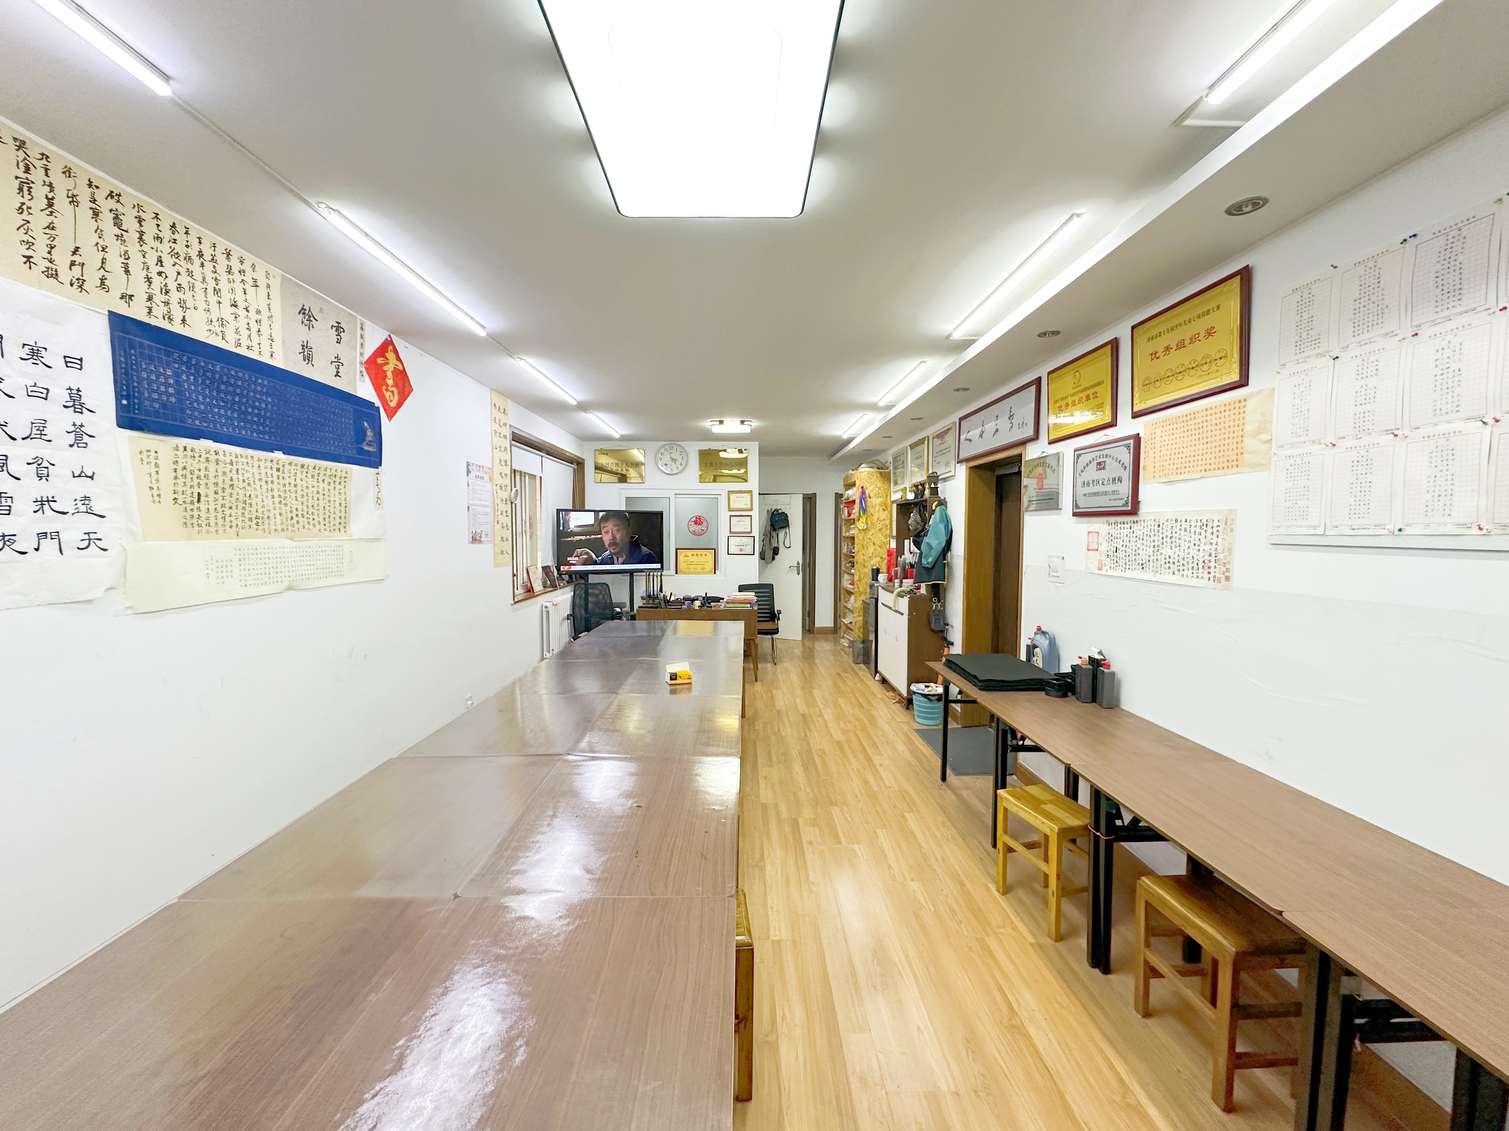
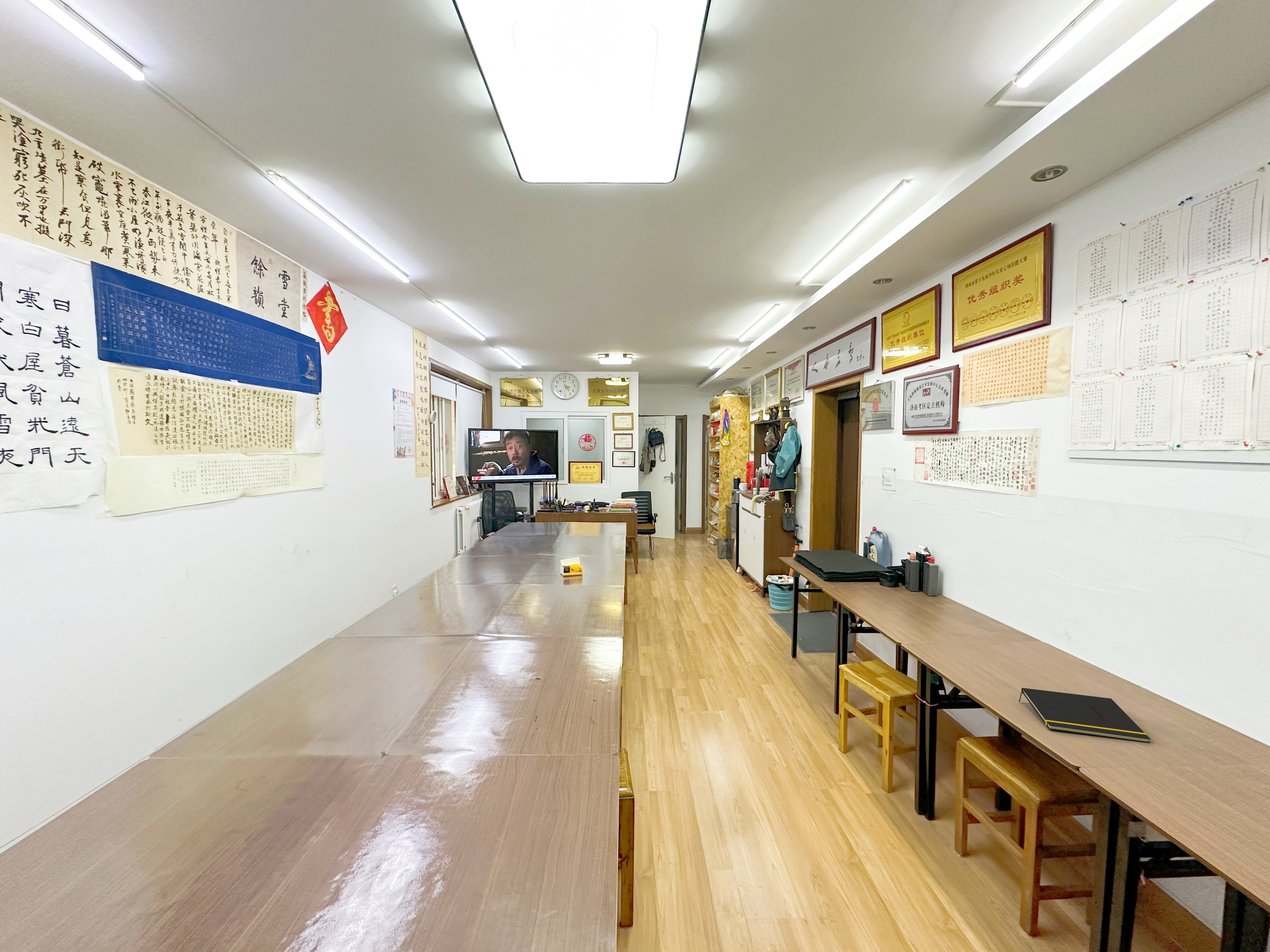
+ notepad (1081, 713)
